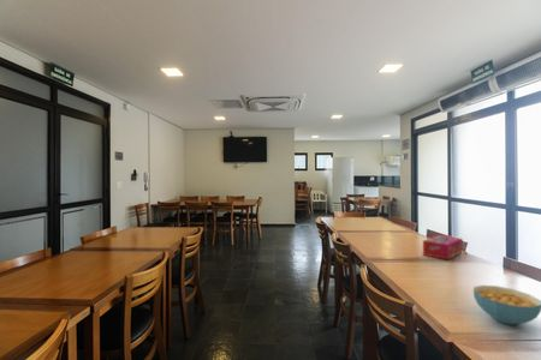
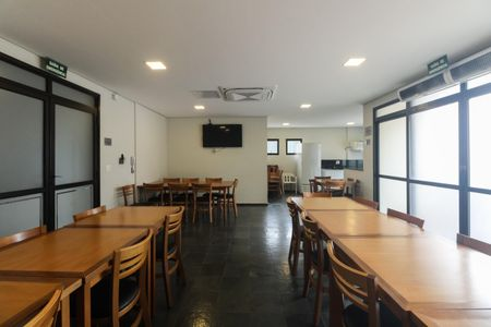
- cereal bowl (505, 307)
- tissue box (442, 246)
